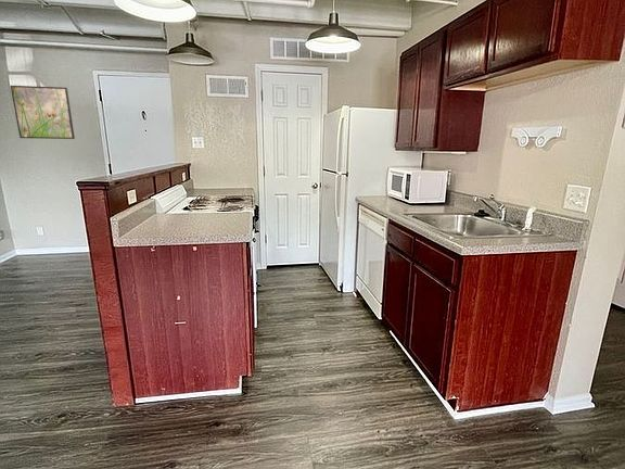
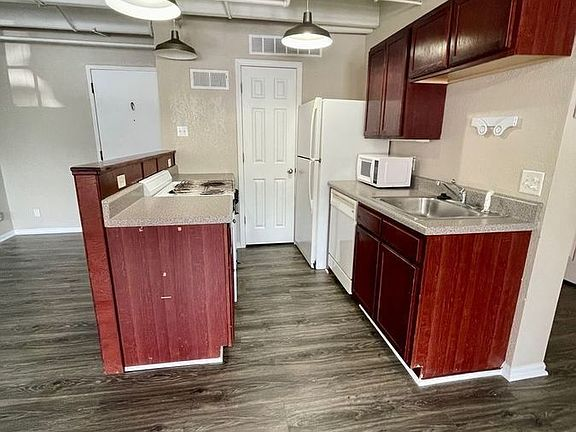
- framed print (43, 113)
